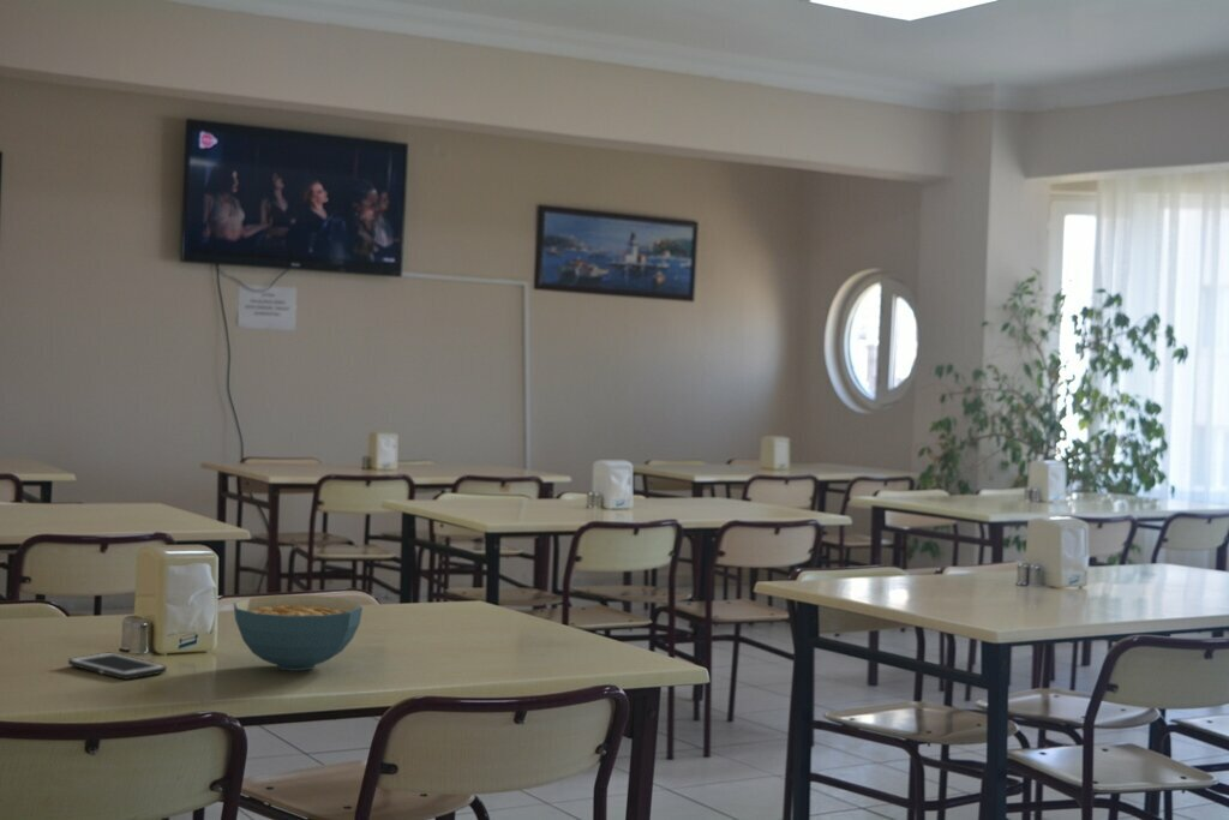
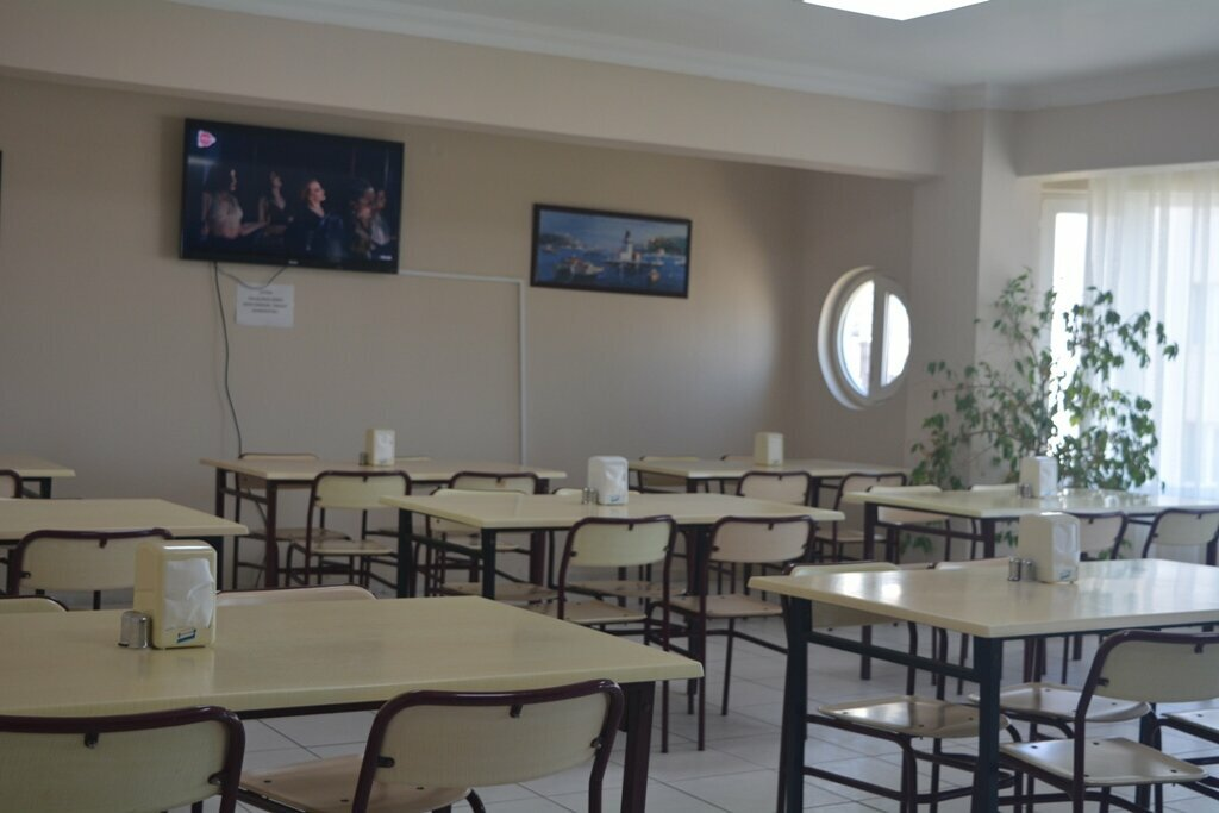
- cell phone (116, 665)
- cereal bowl (296, 635)
